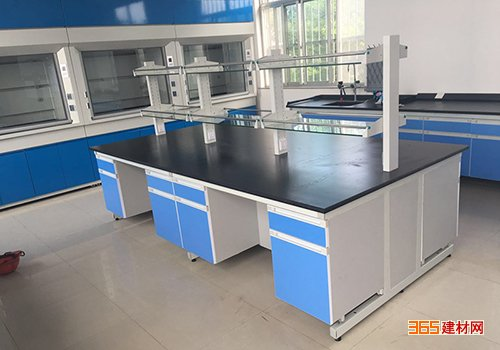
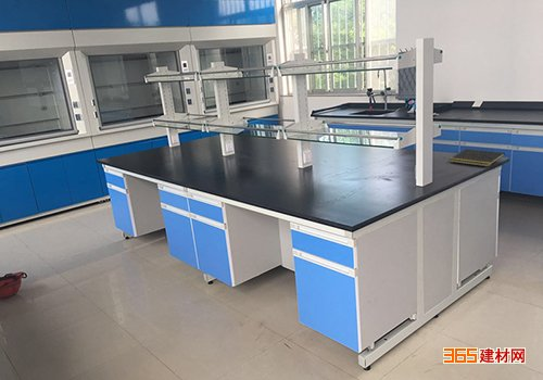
+ notepad (476, 156)
